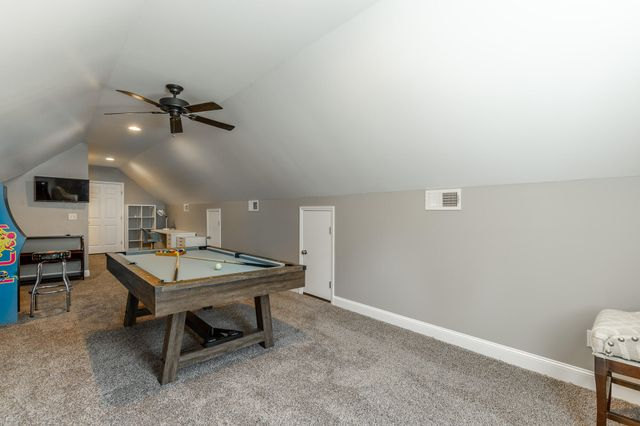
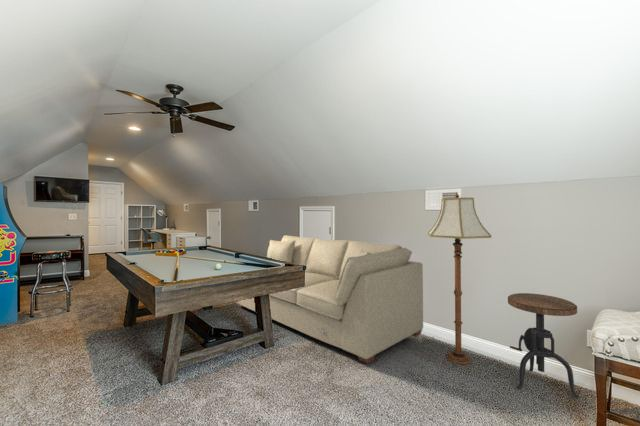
+ sofa (315, 280)
+ side table (541, 342)
+ floor lamp (457, 275)
